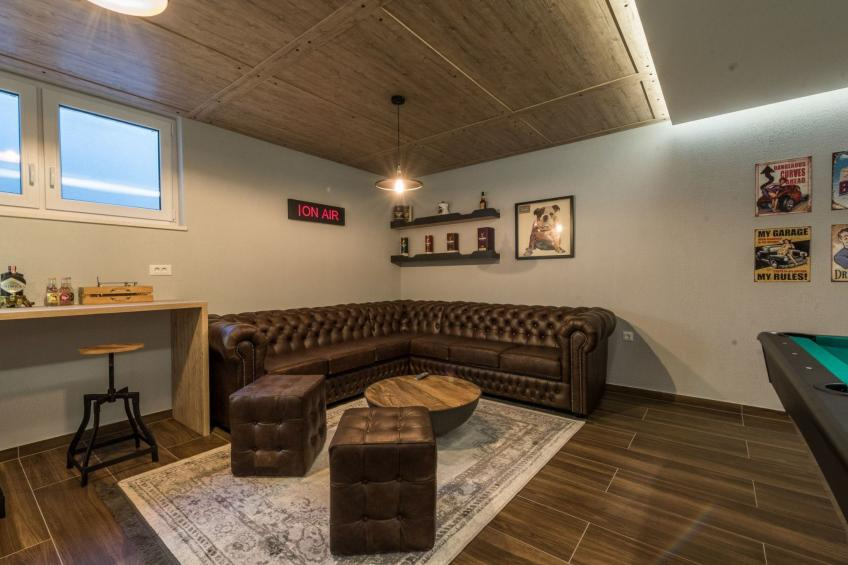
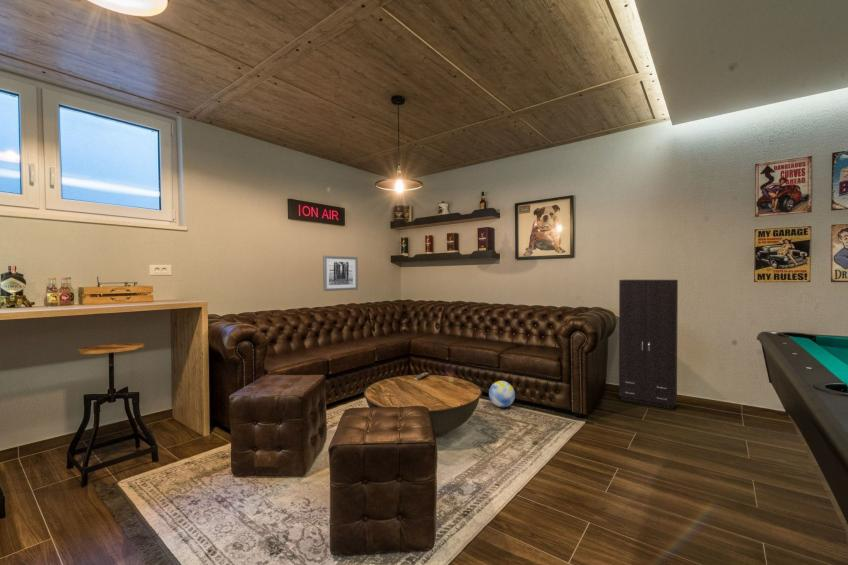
+ cabinet (647, 340)
+ ball (501, 393)
+ wall art (341, 273)
